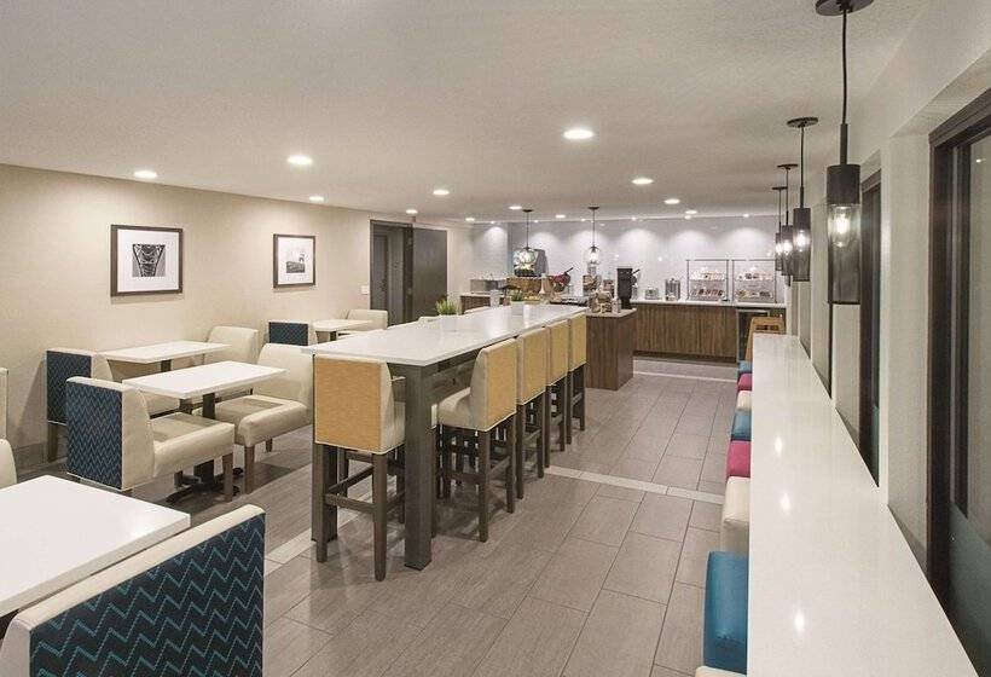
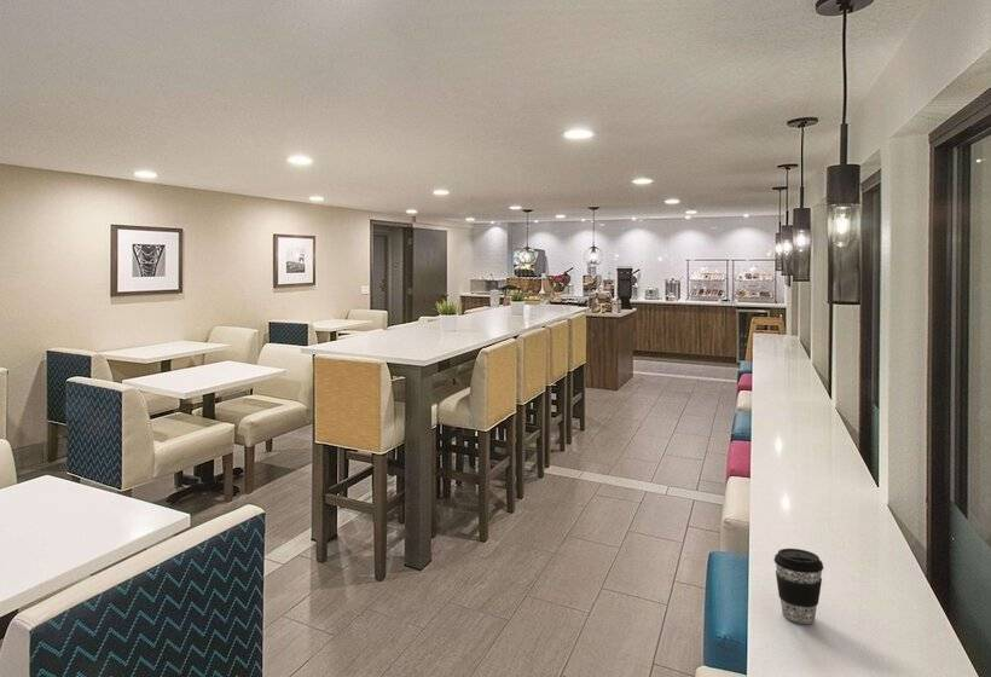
+ coffee cup (798, 585)
